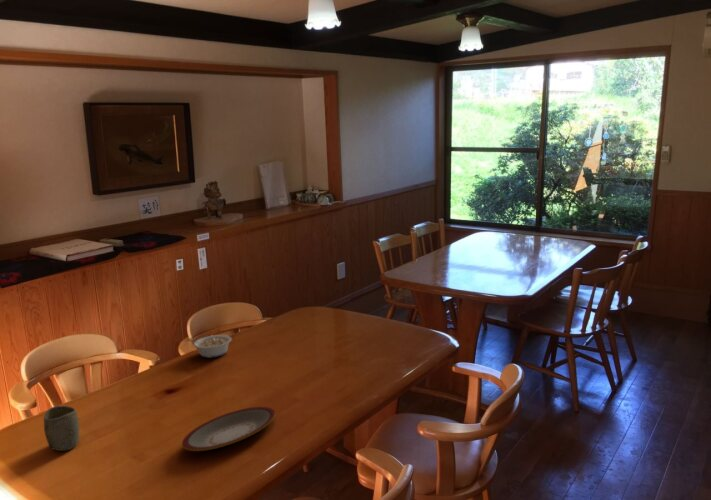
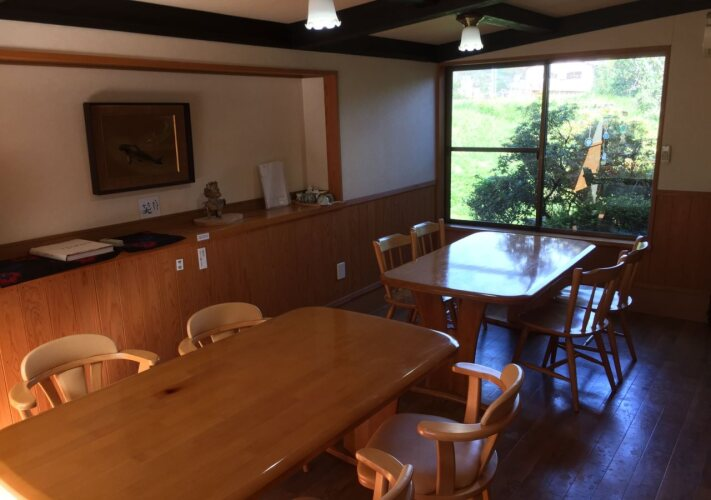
- plate (231, 430)
- cup (62, 428)
- legume (211, 346)
